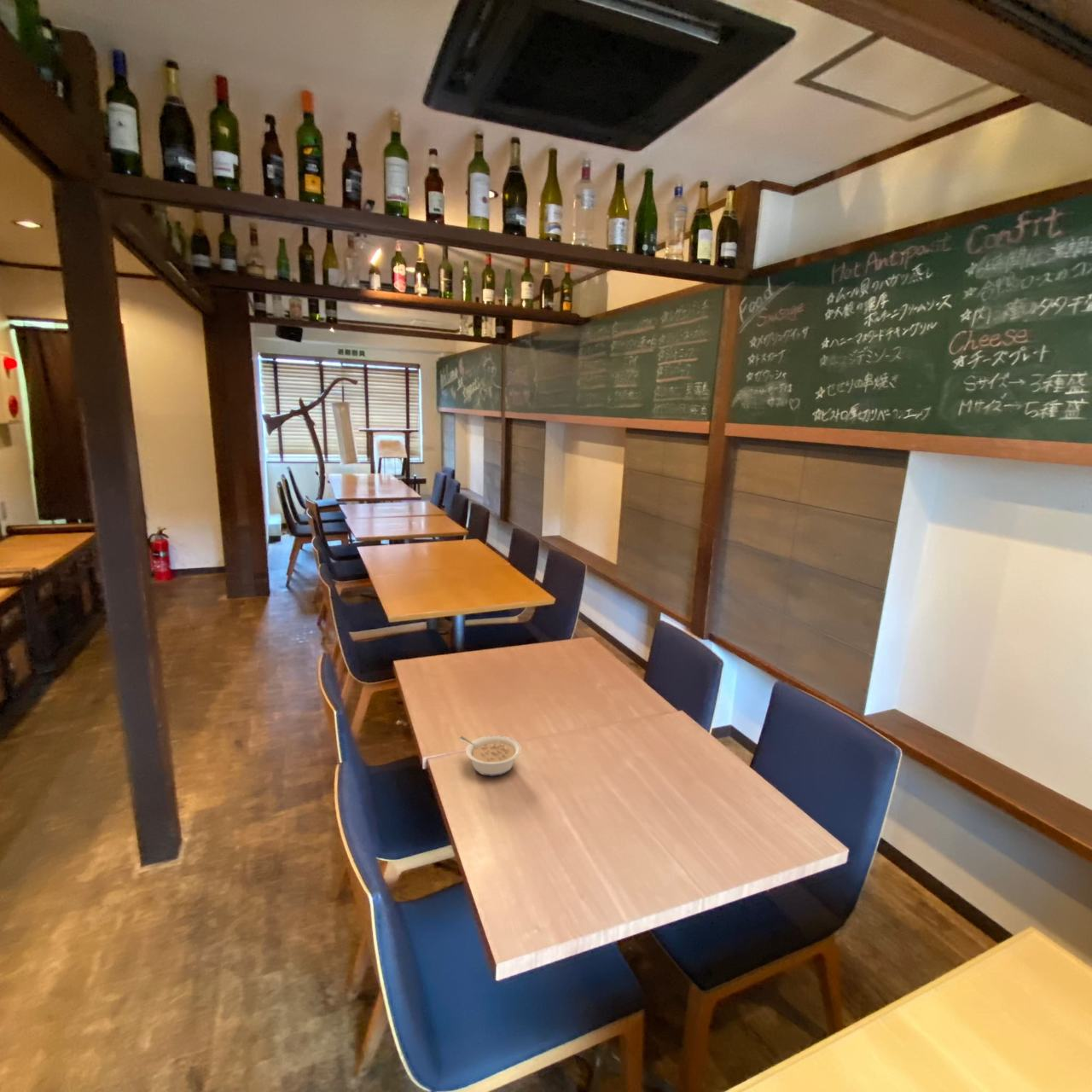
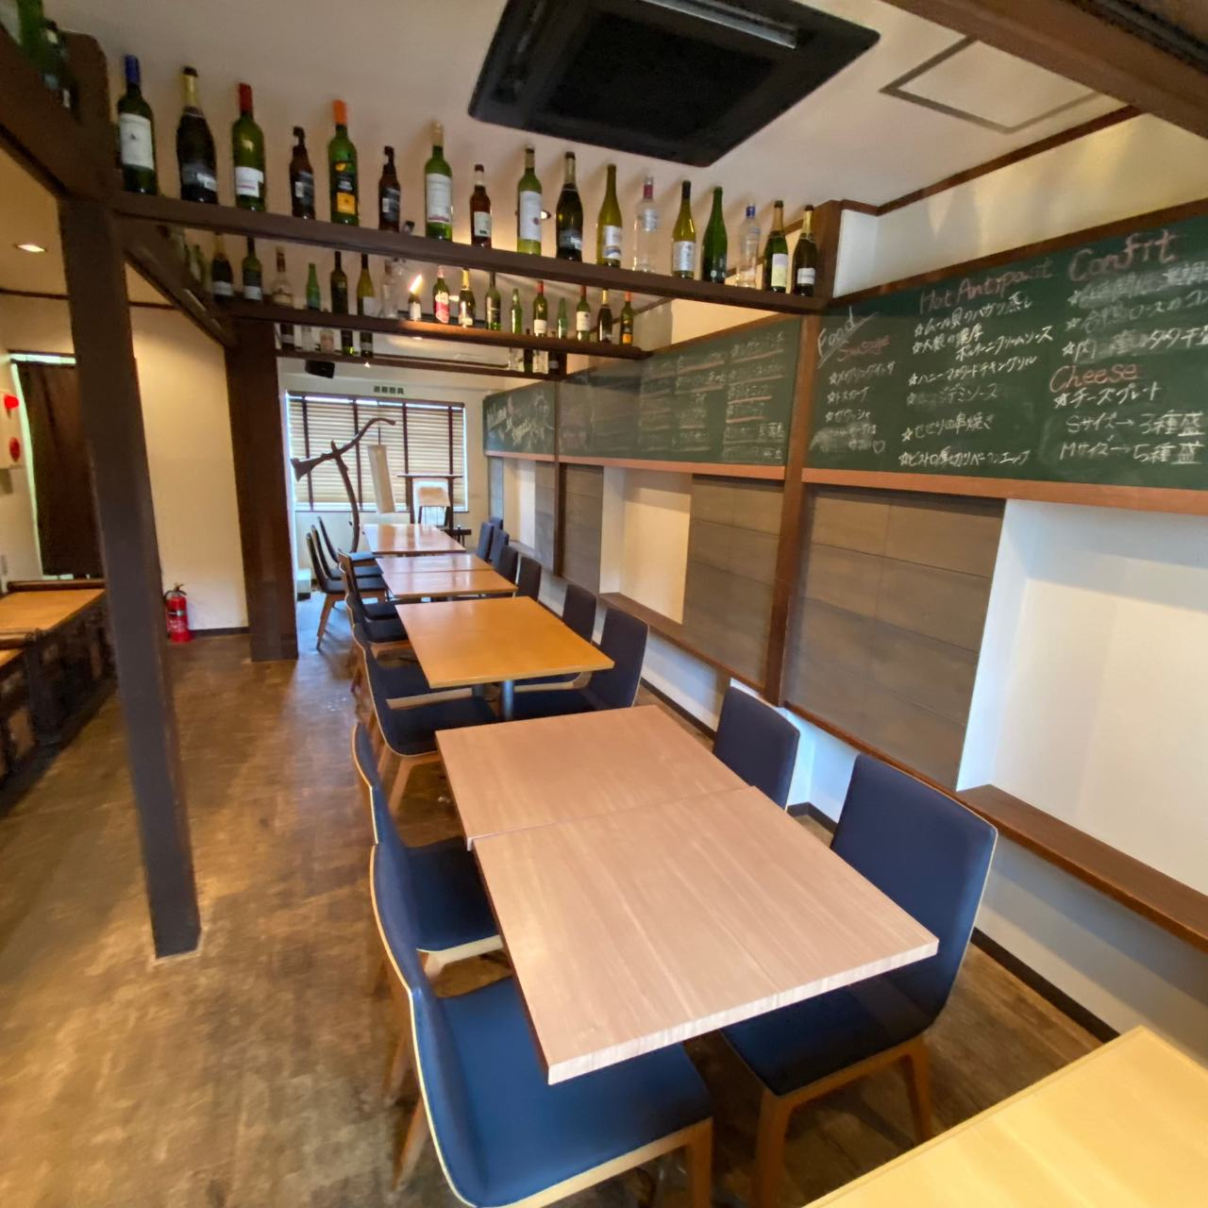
- legume (491, 756)
